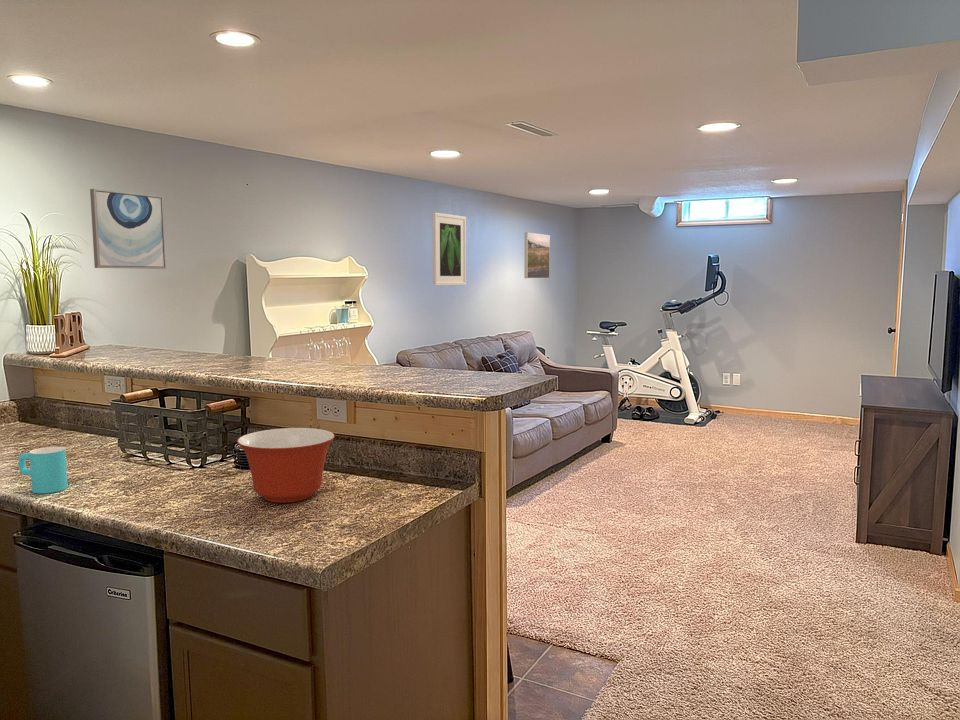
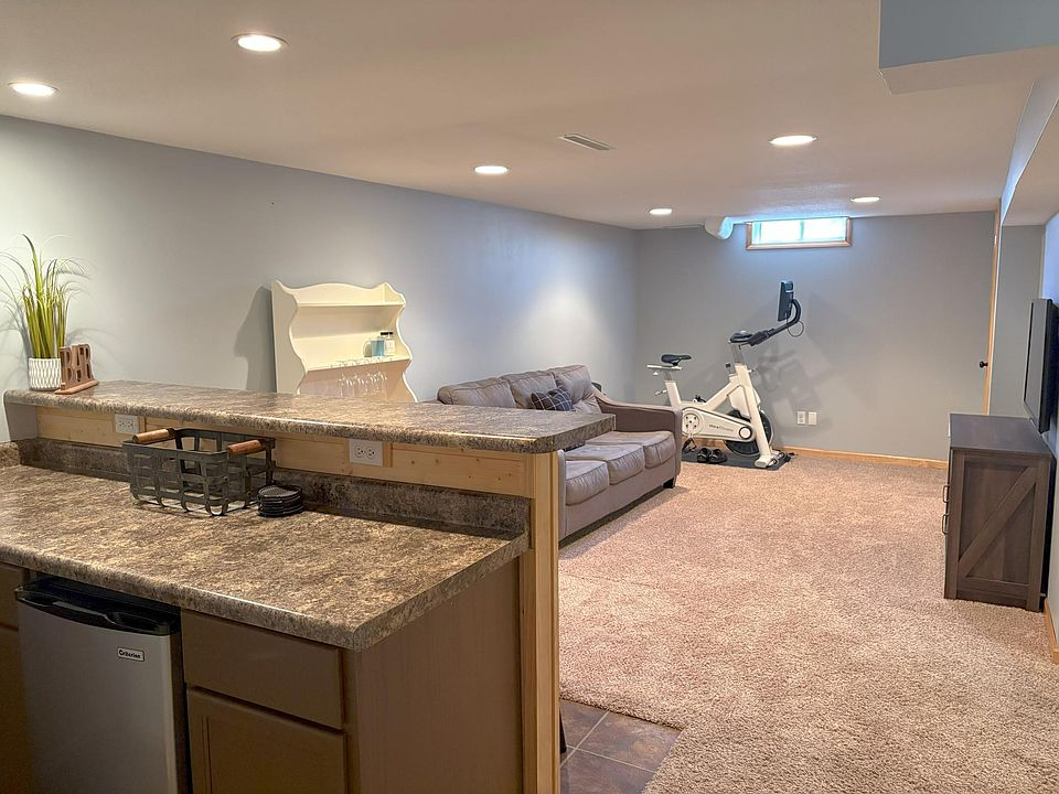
- wall art (129, 230)
- cup (45, 468)
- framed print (537, 256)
- mixing bowl (287, 466)
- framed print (450, 250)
